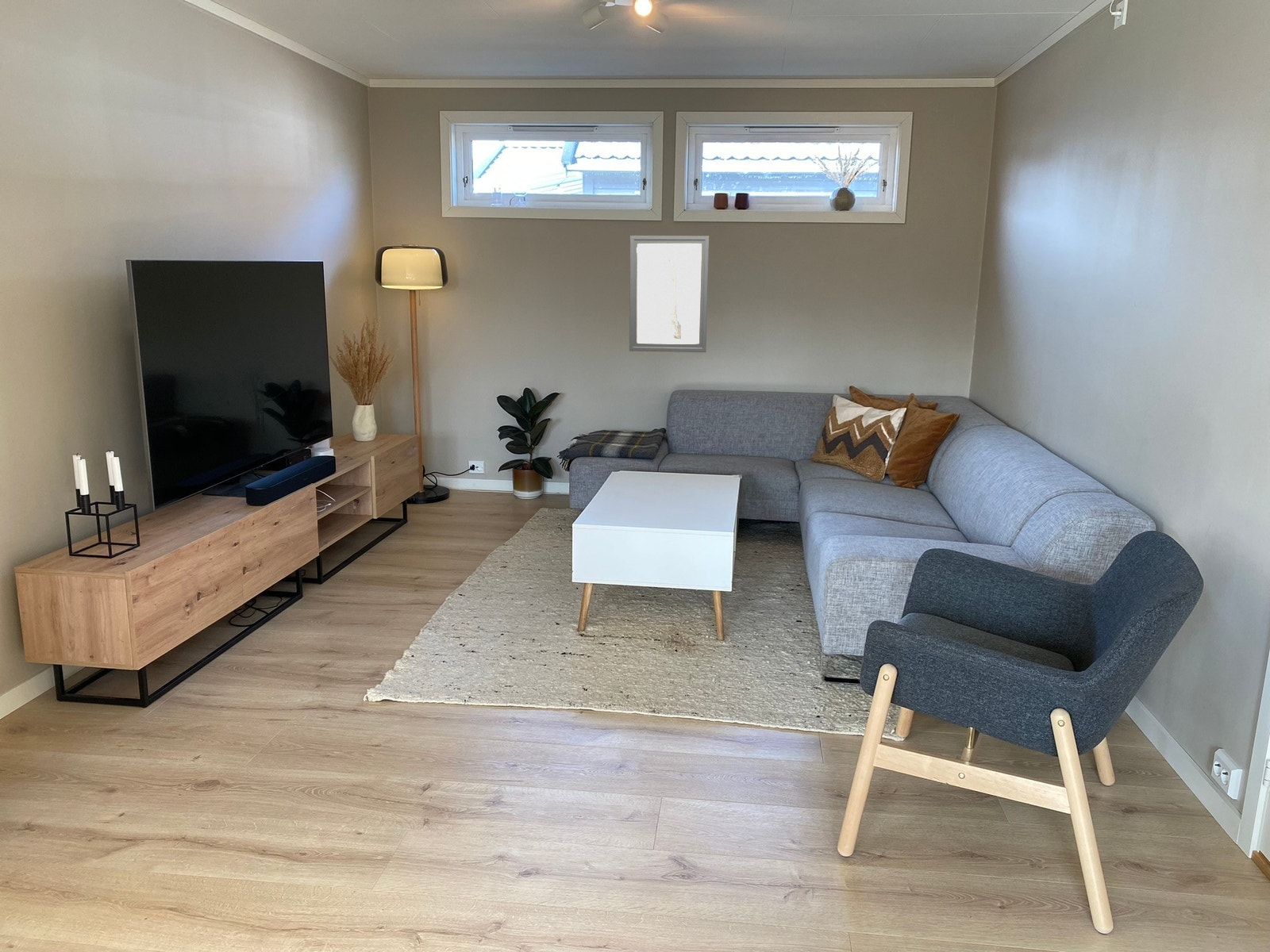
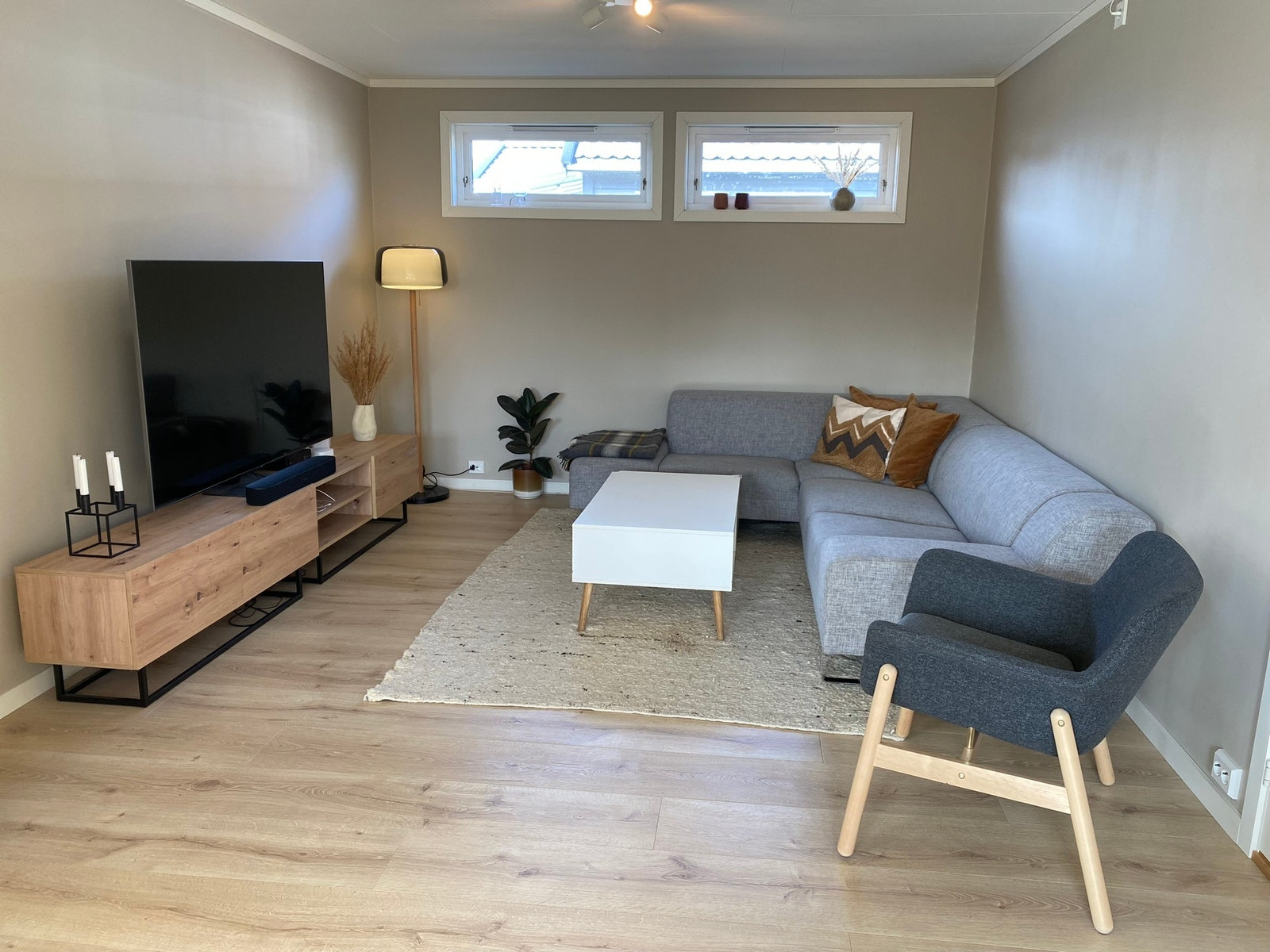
- wall art (668, 294)
